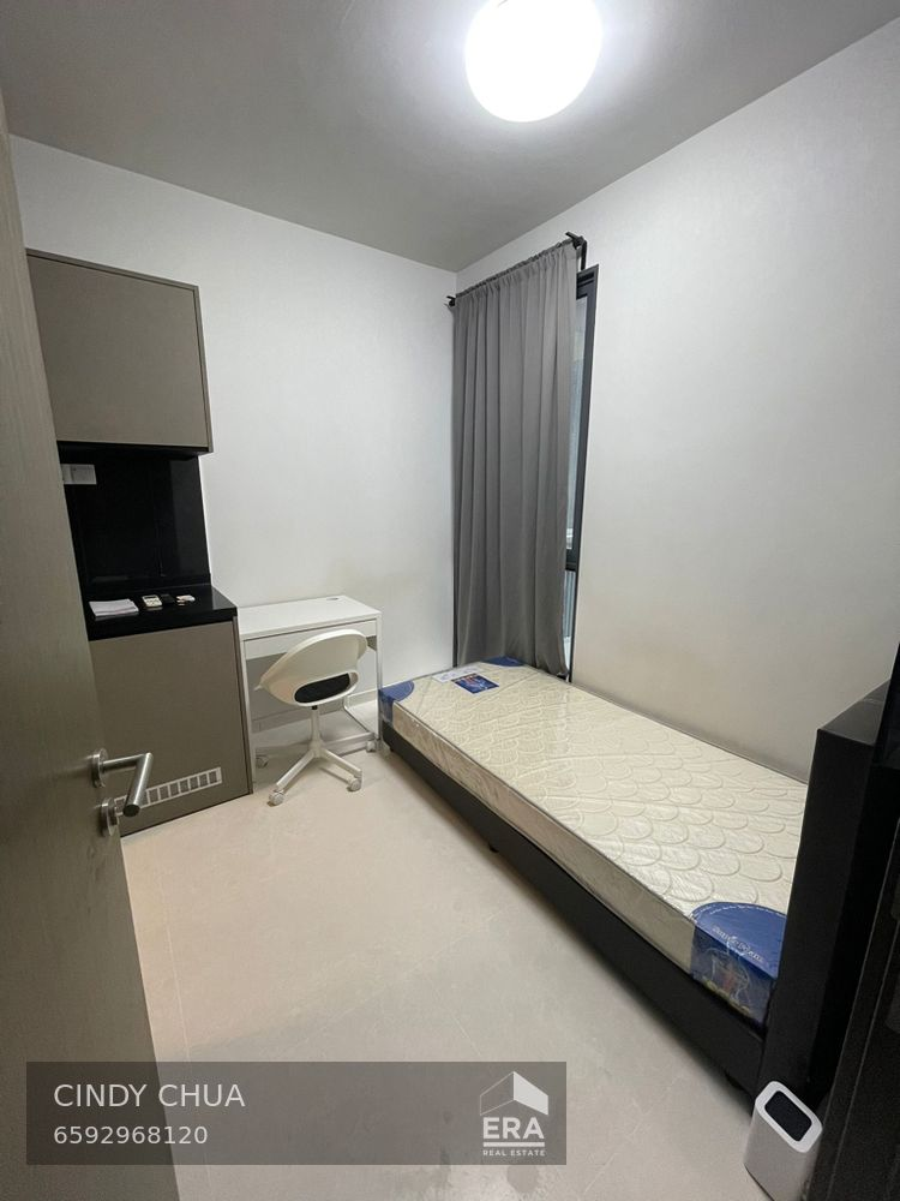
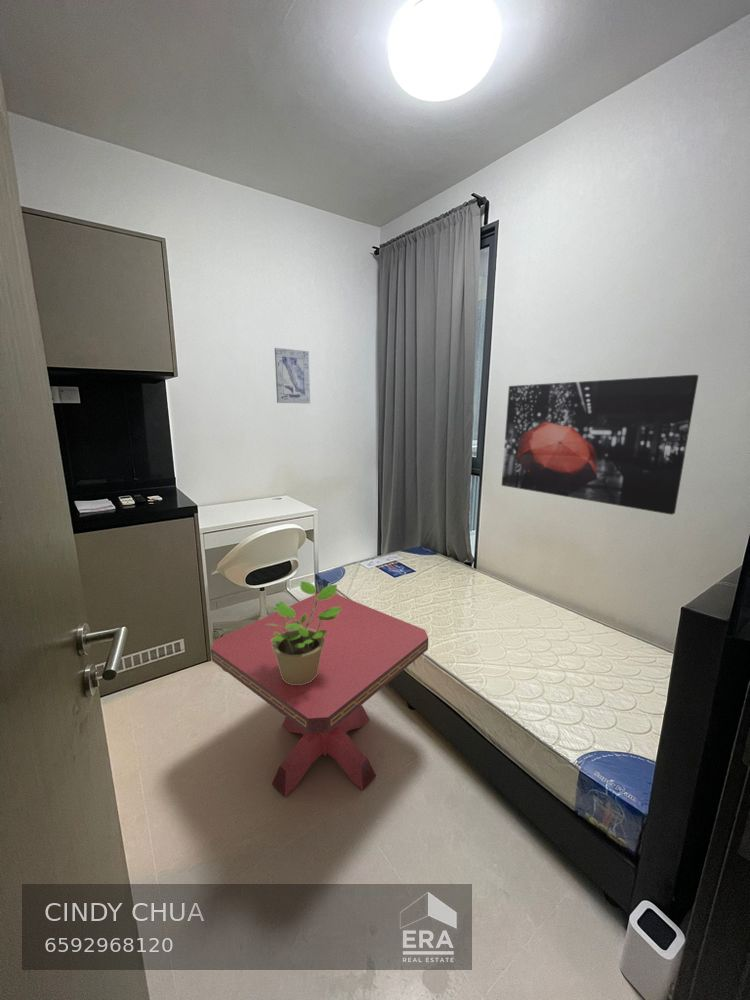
+ wall art (580, 441)
+ wall art (293, 376)
+ side table (324, 695)
+ potted plant (301, 636)
